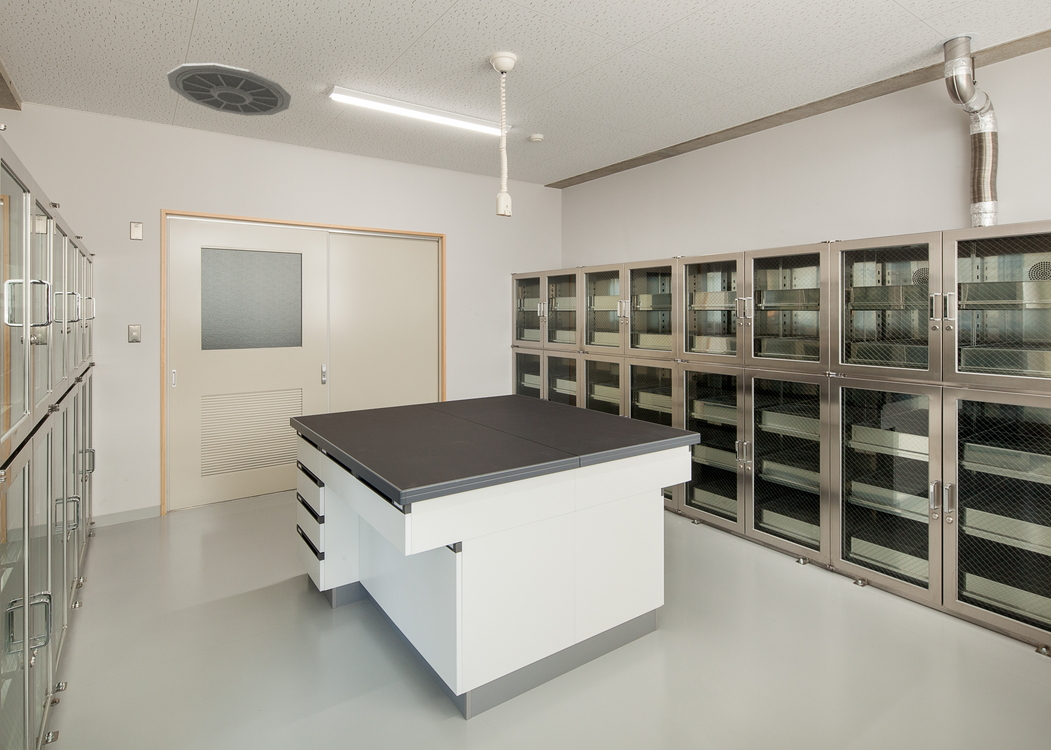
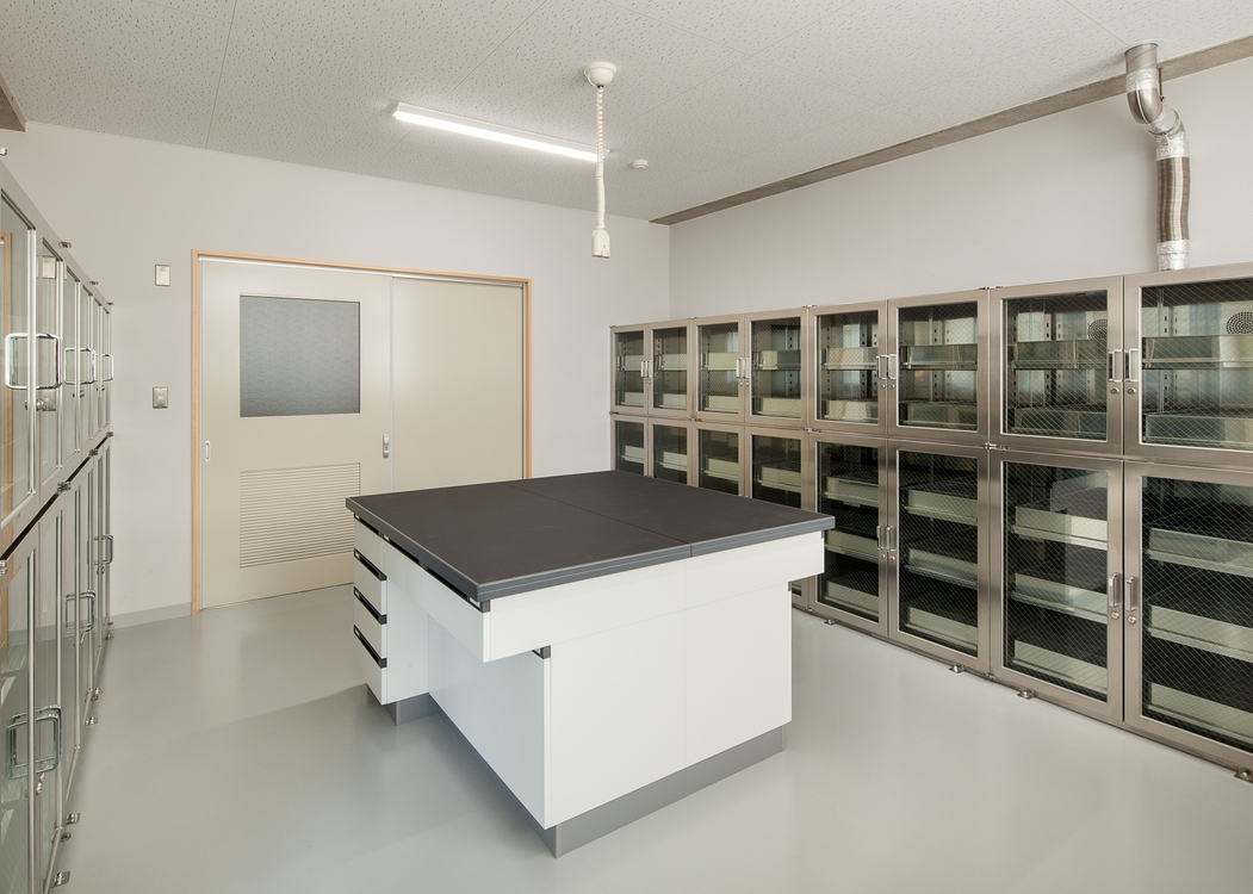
- ceiling vent (231, 94)
